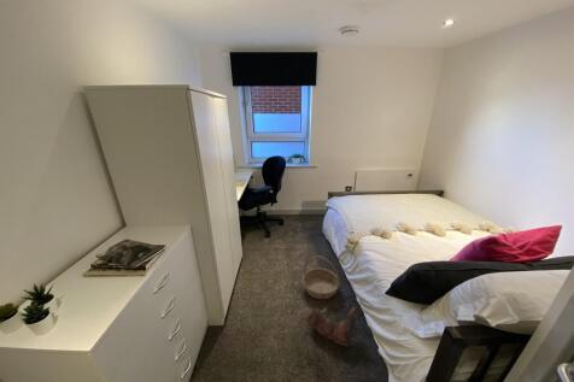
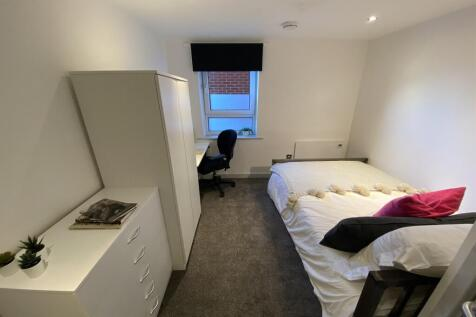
- basket (321, 272)
- boots (330, 321)
